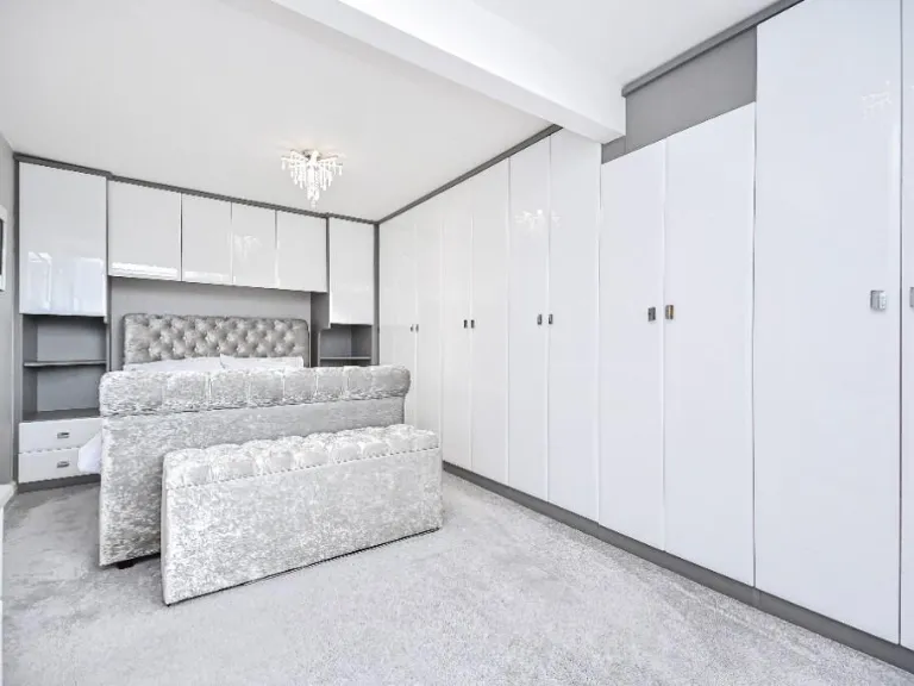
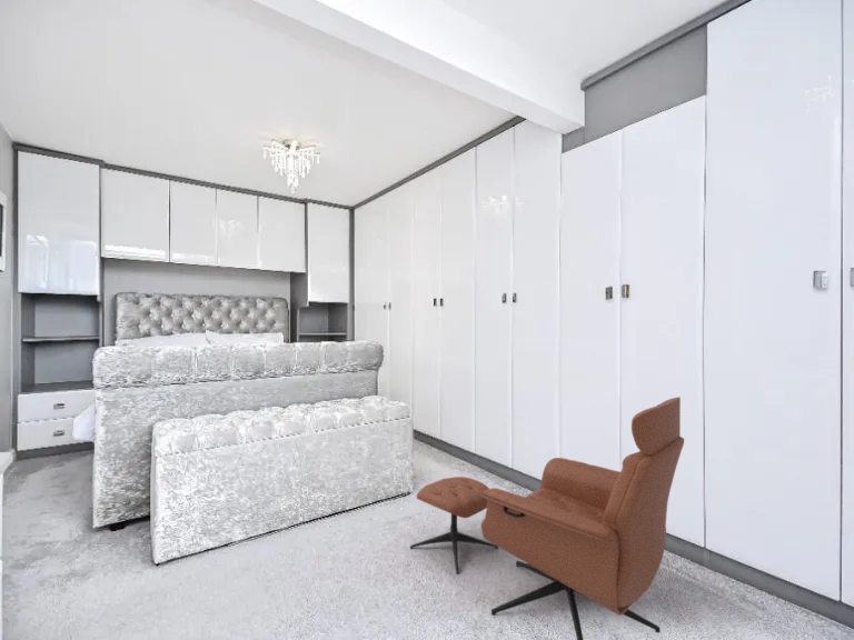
+ armchair (532, 492)
